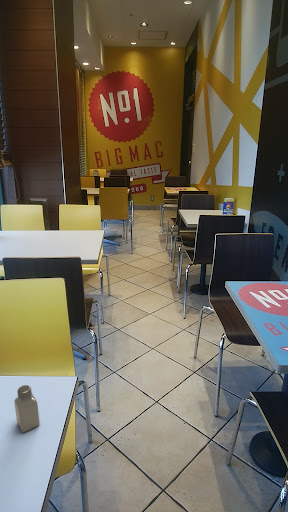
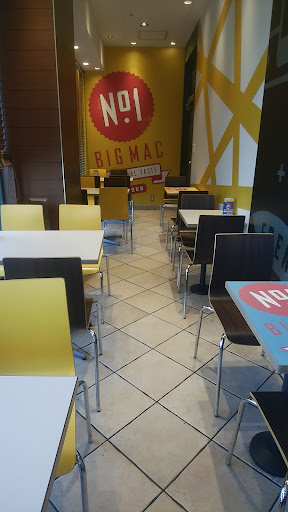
- saltshaker (26, 406)
